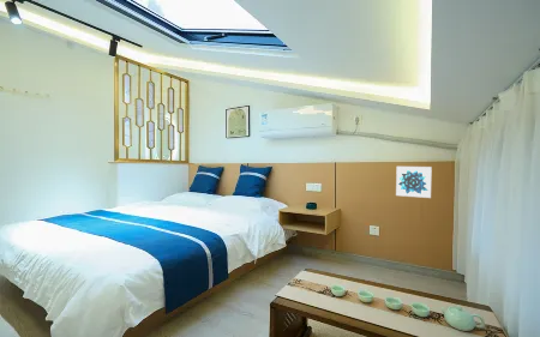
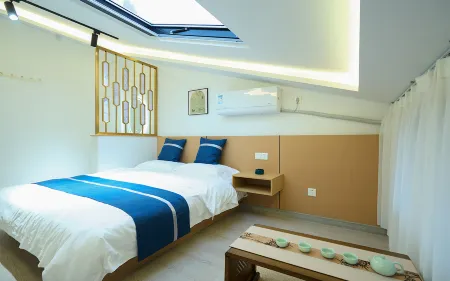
- wall art (413, 181)
